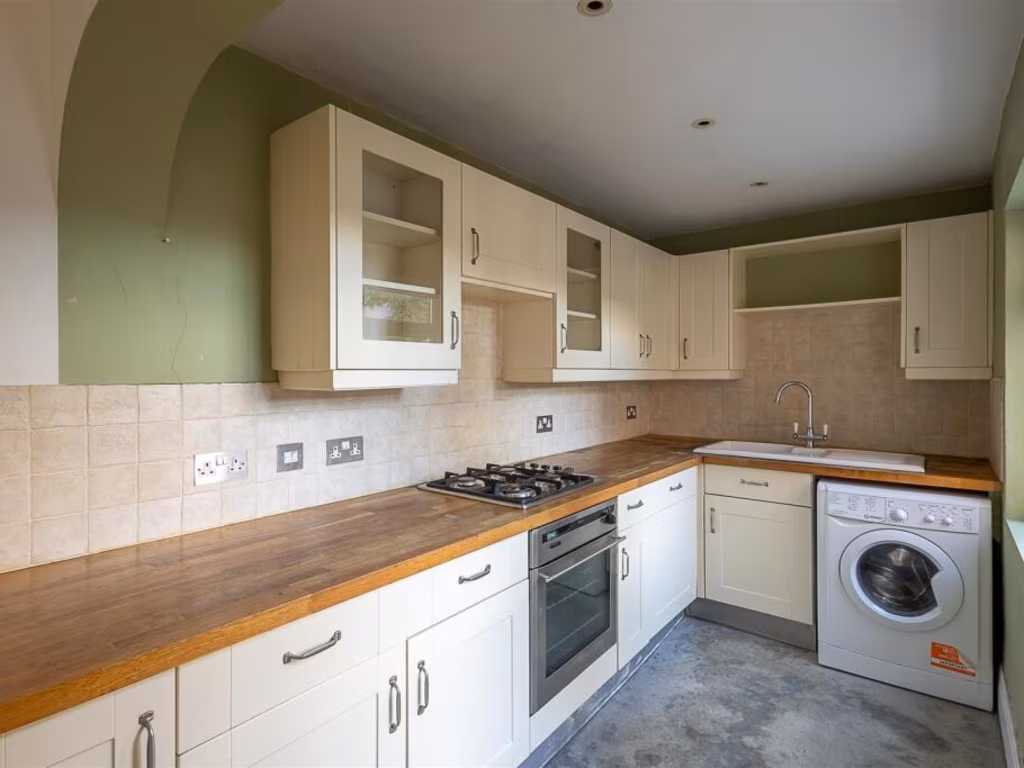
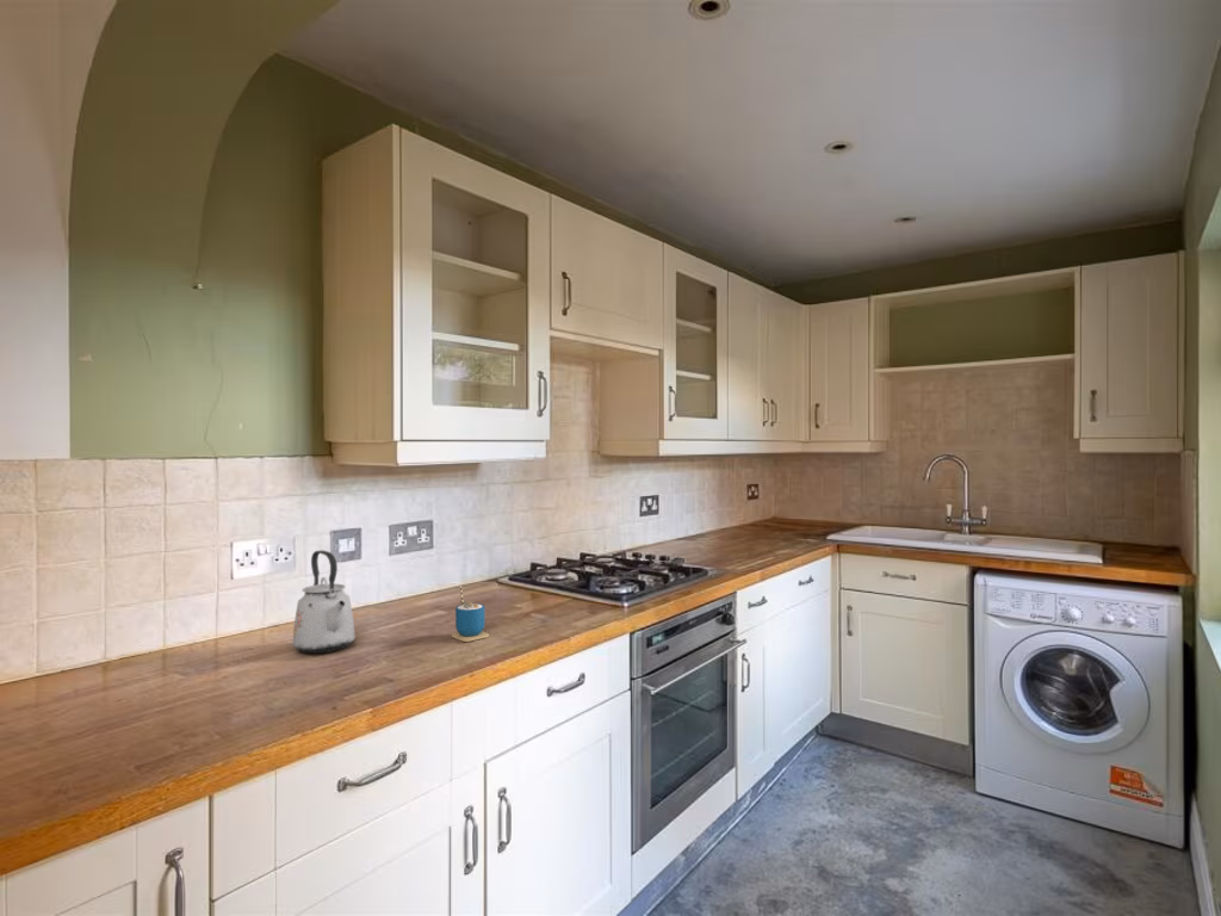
+ cup (470, 611)
+ kettle (328, 601)
